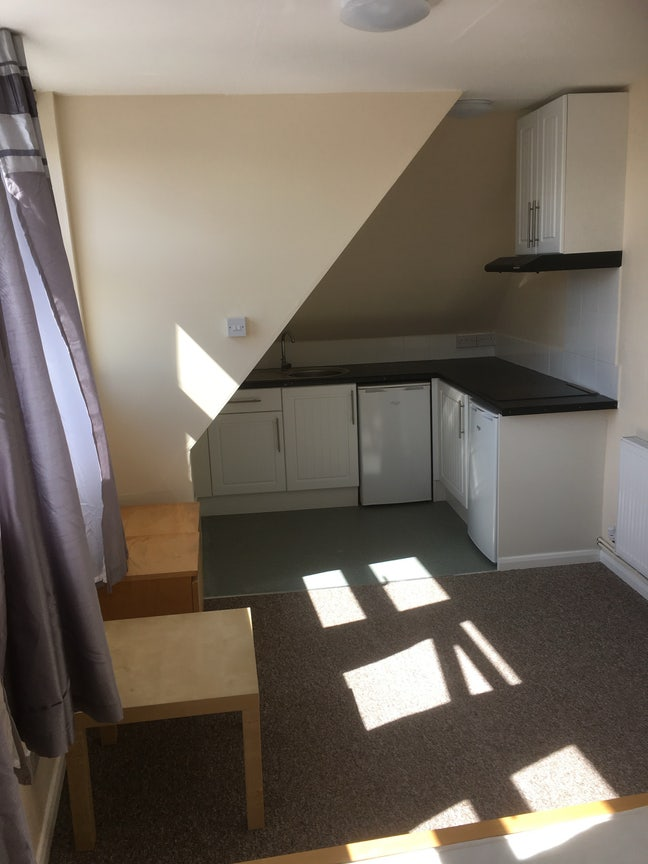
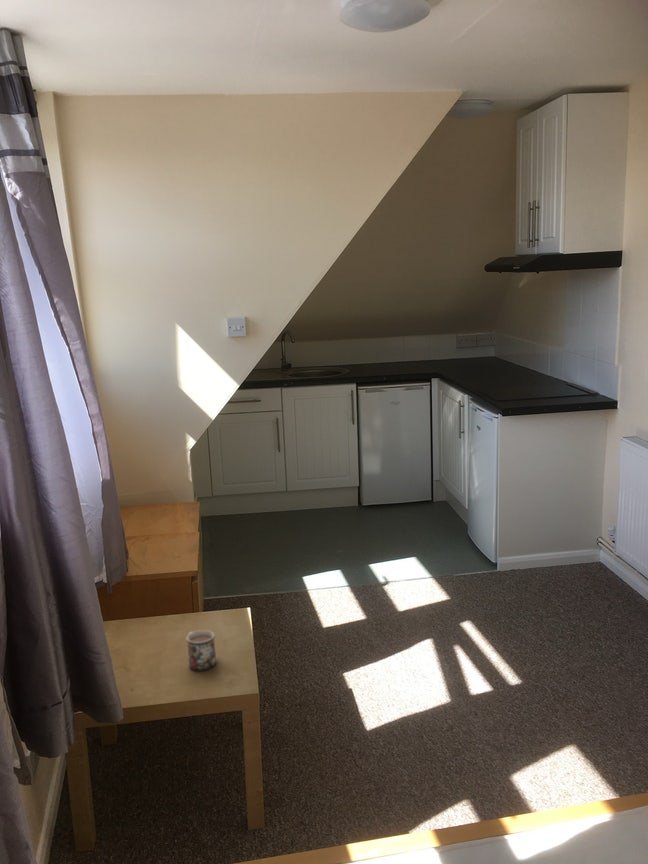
+ mug (198, 647)
